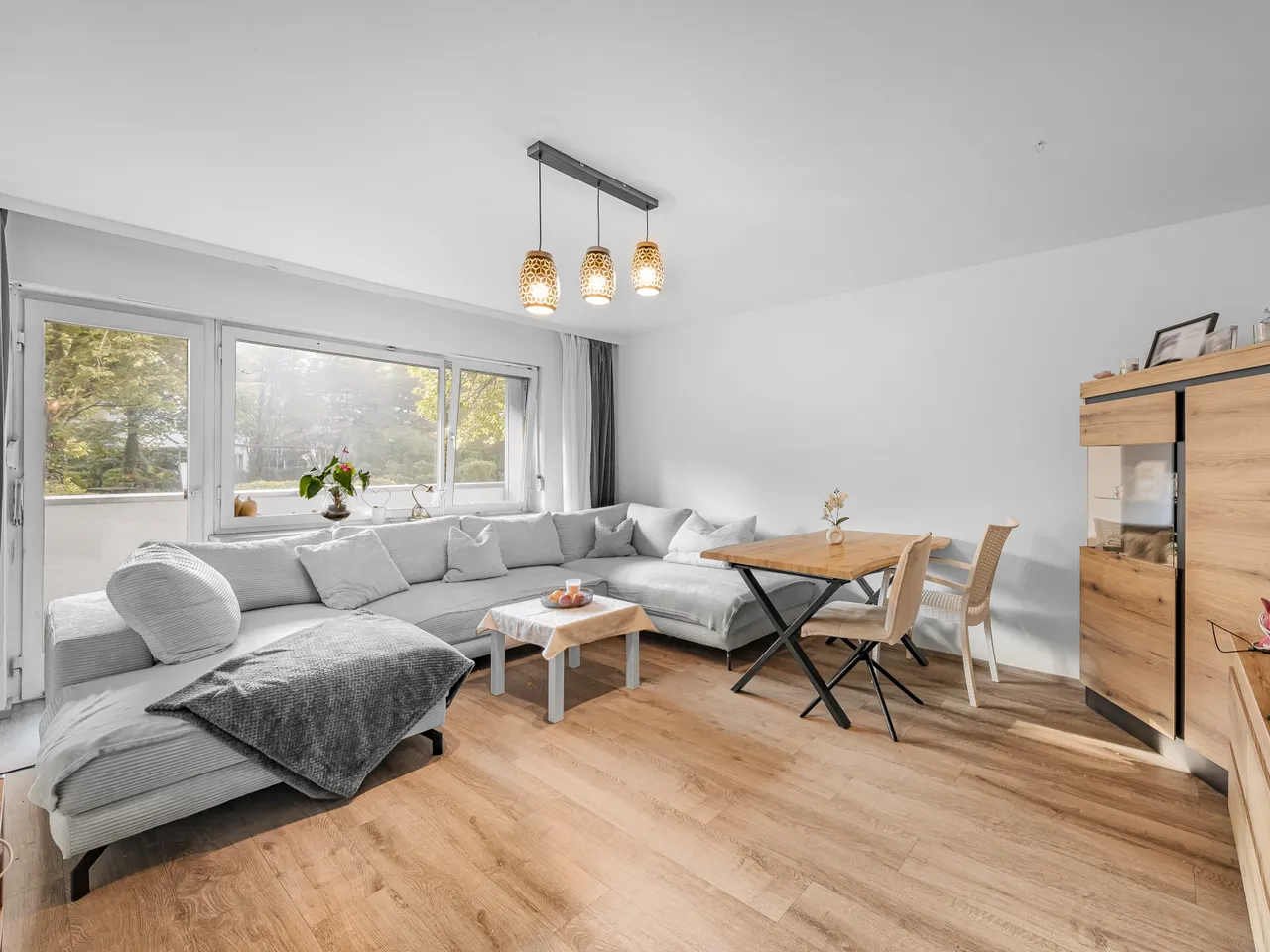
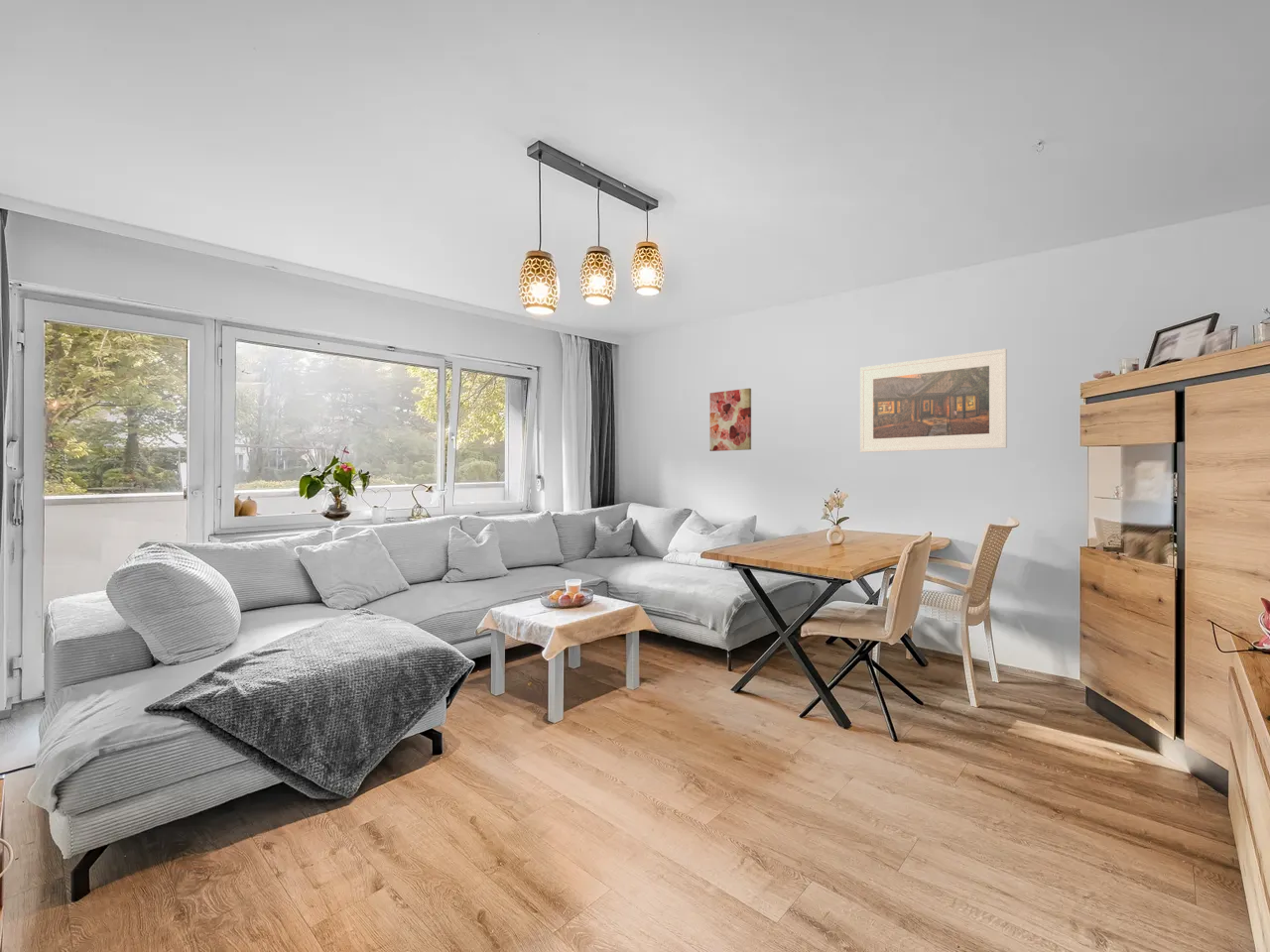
+ wall art (729, 420)
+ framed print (928, 405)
